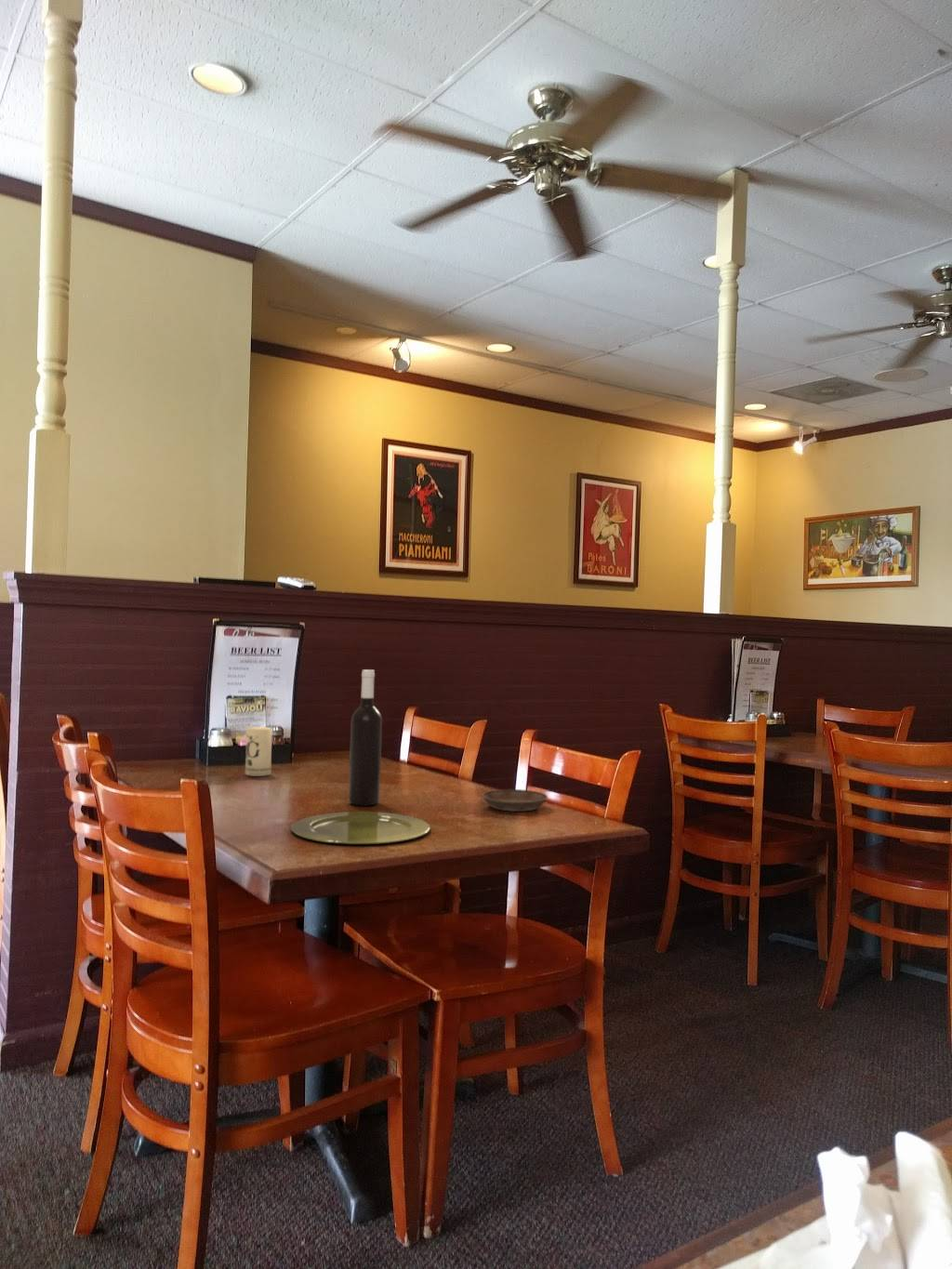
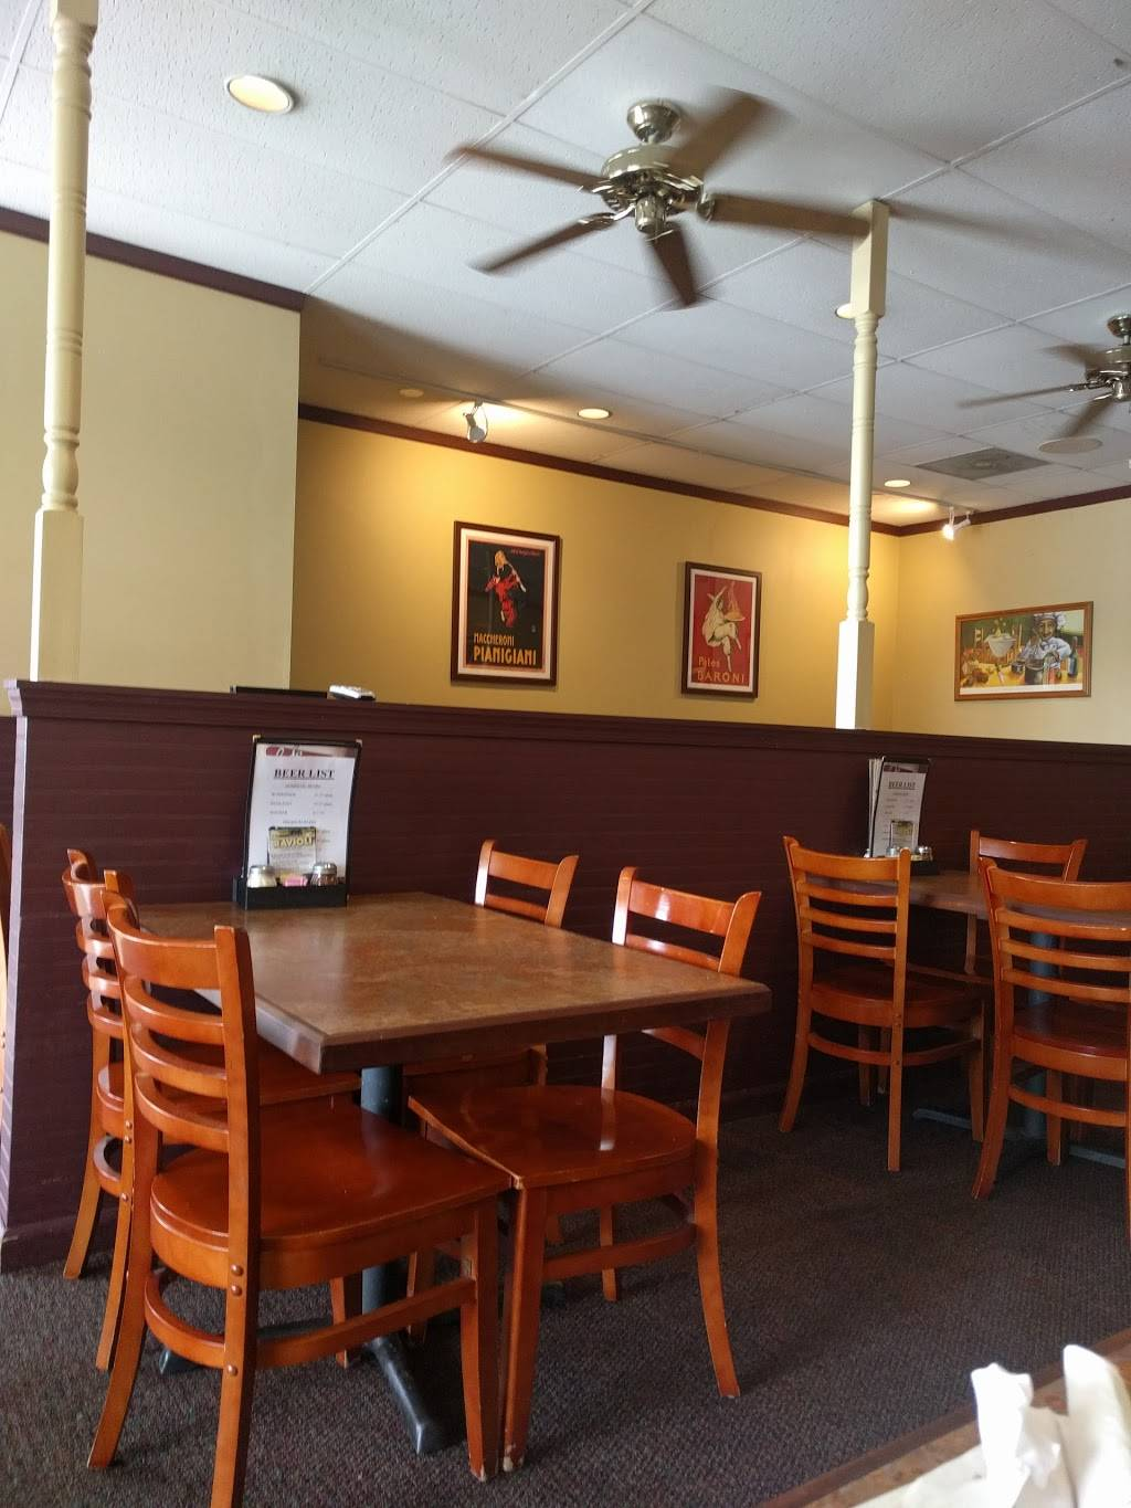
- candle (258, 751)
- saucer (514, 800)
- wine bottle (365, 736)
- plate (361, 827)
